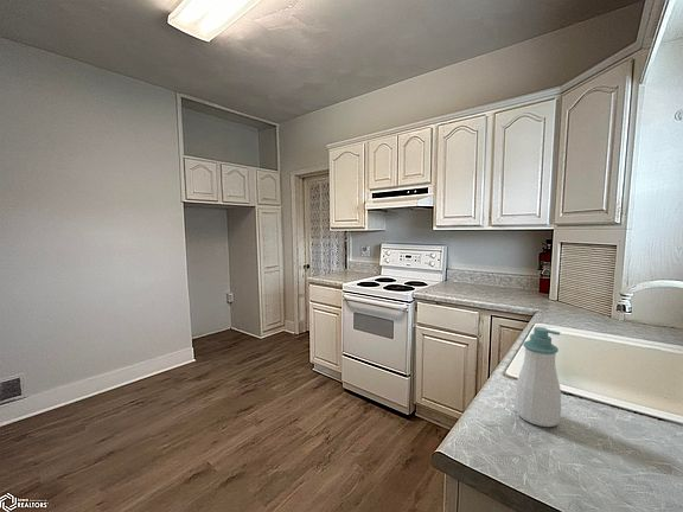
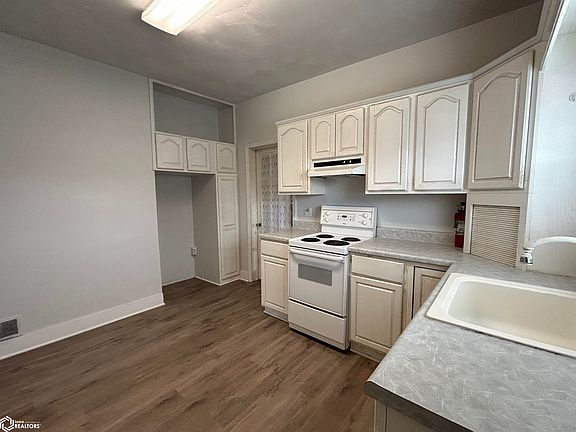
- soap bottle (538, 372)
